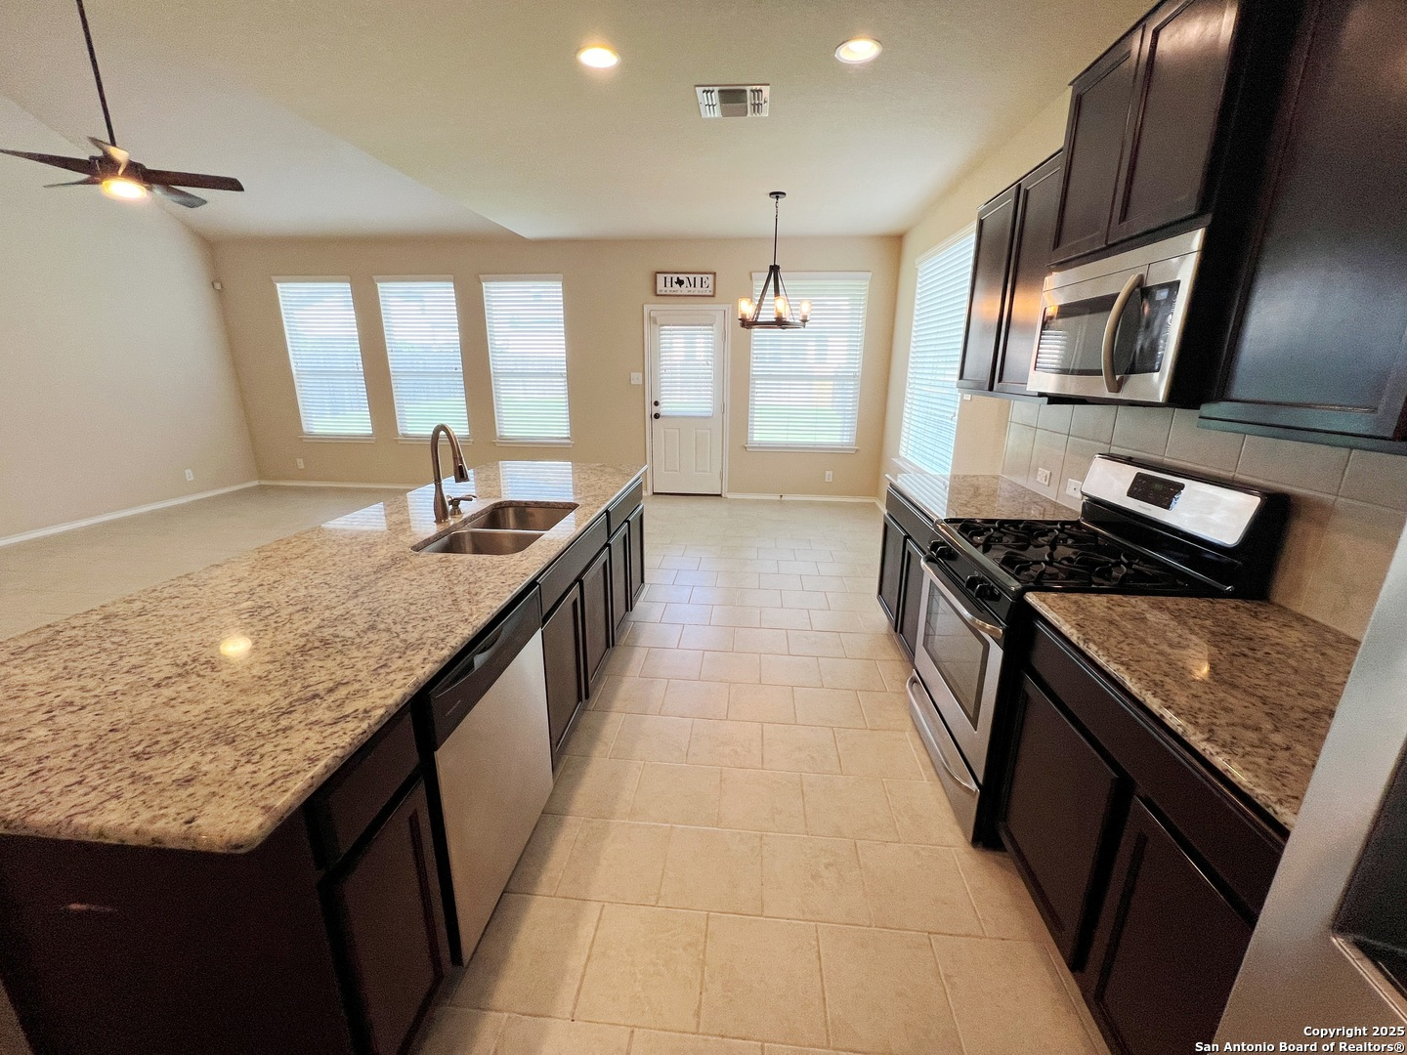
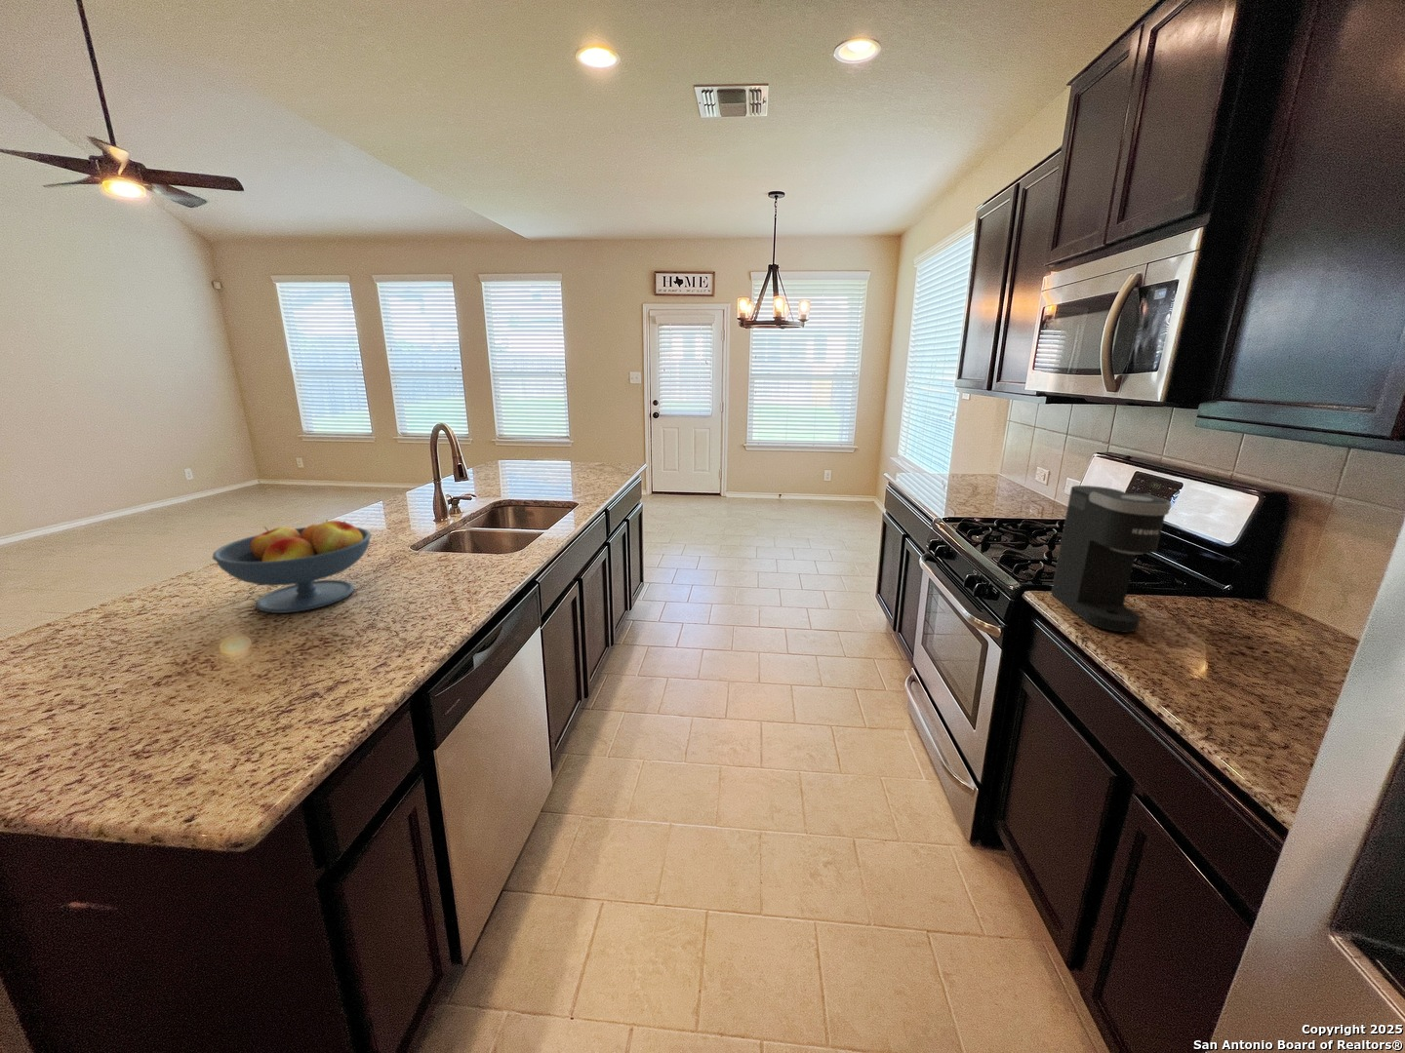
+ fruit bowl (300, 560)
+ coffee maker (1103, 552)
